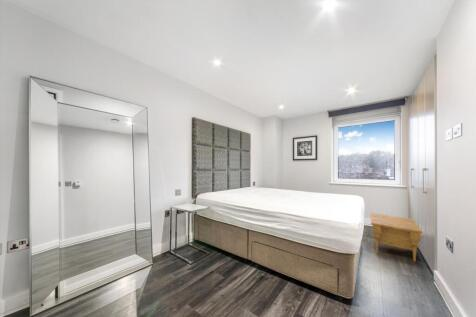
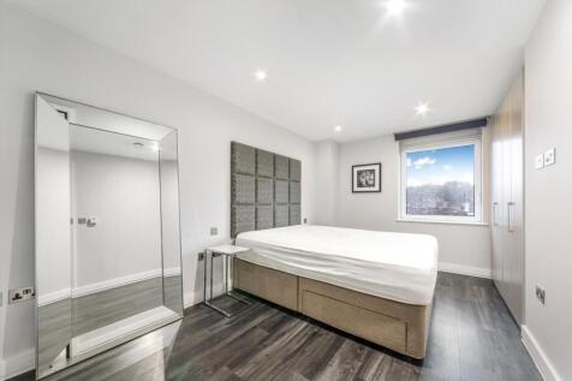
- nightstand (392, 235)
